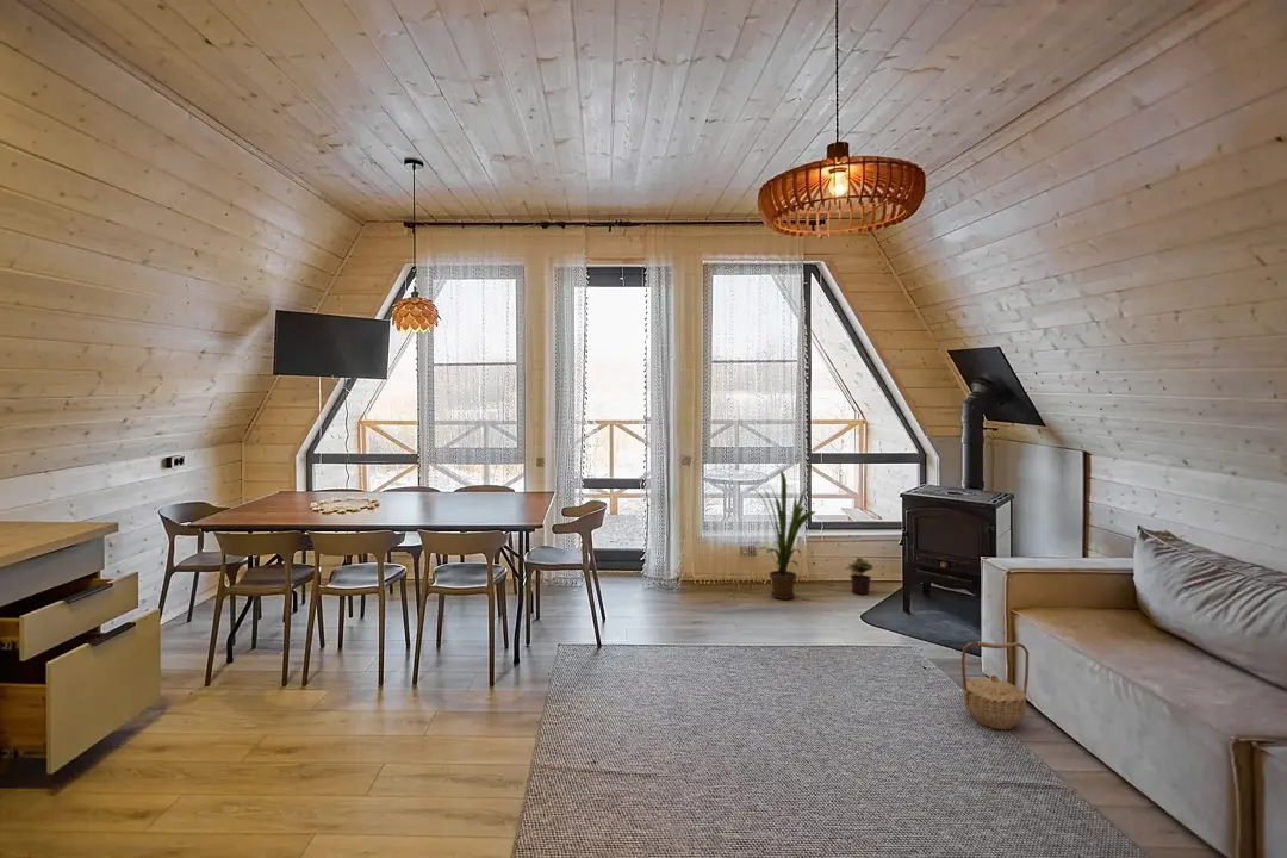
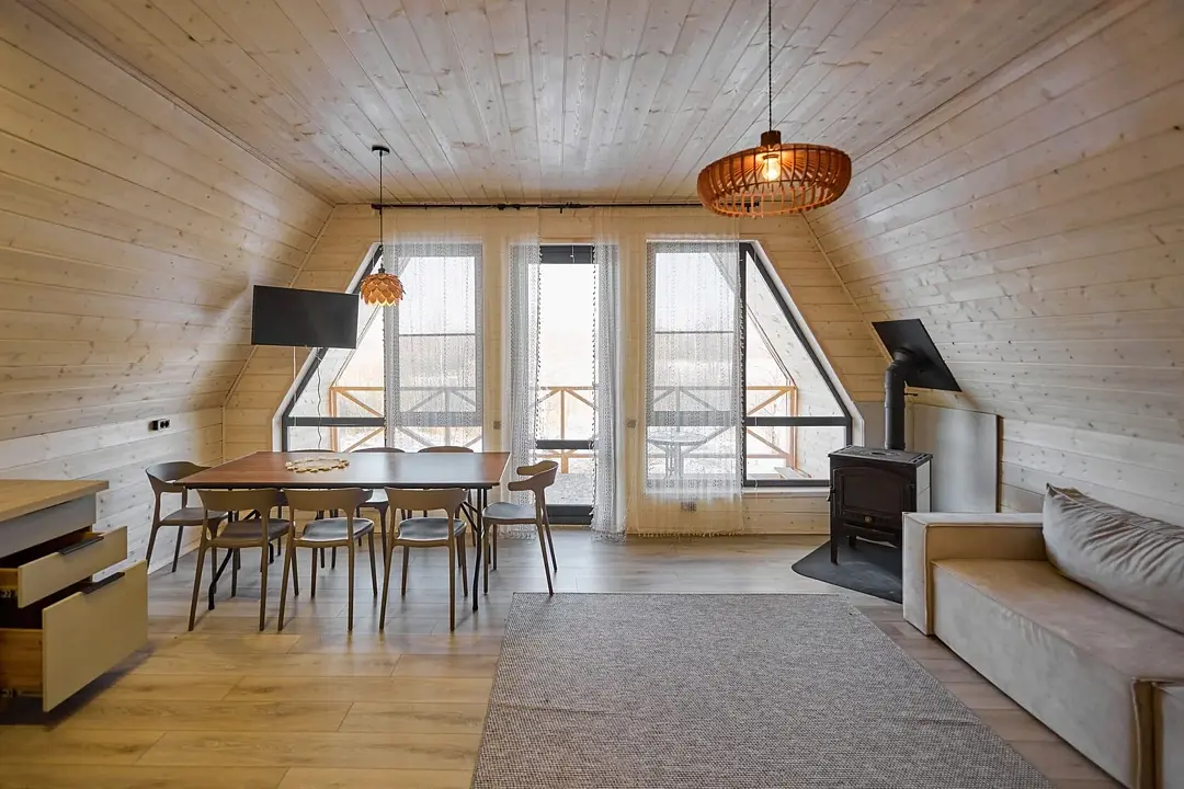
- house plant (778, 533)
- potted plant (859, 574)
- basket (994, 680)
